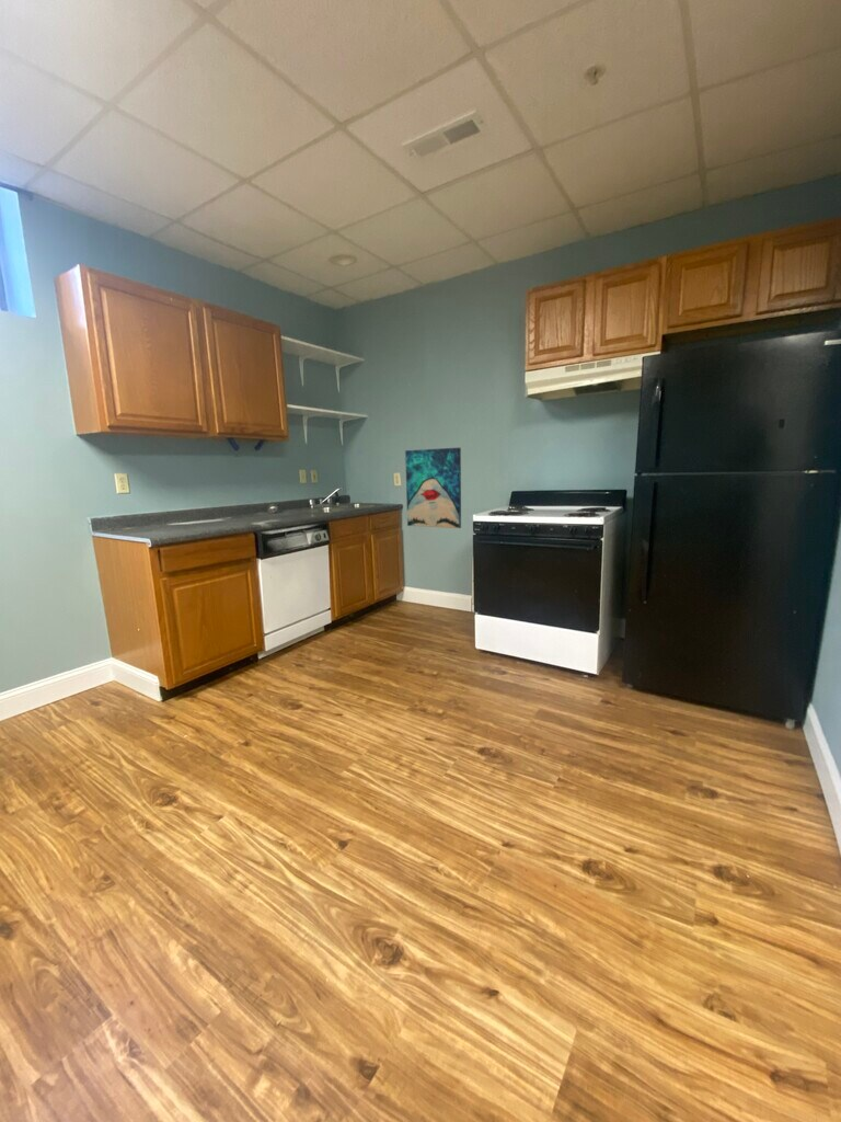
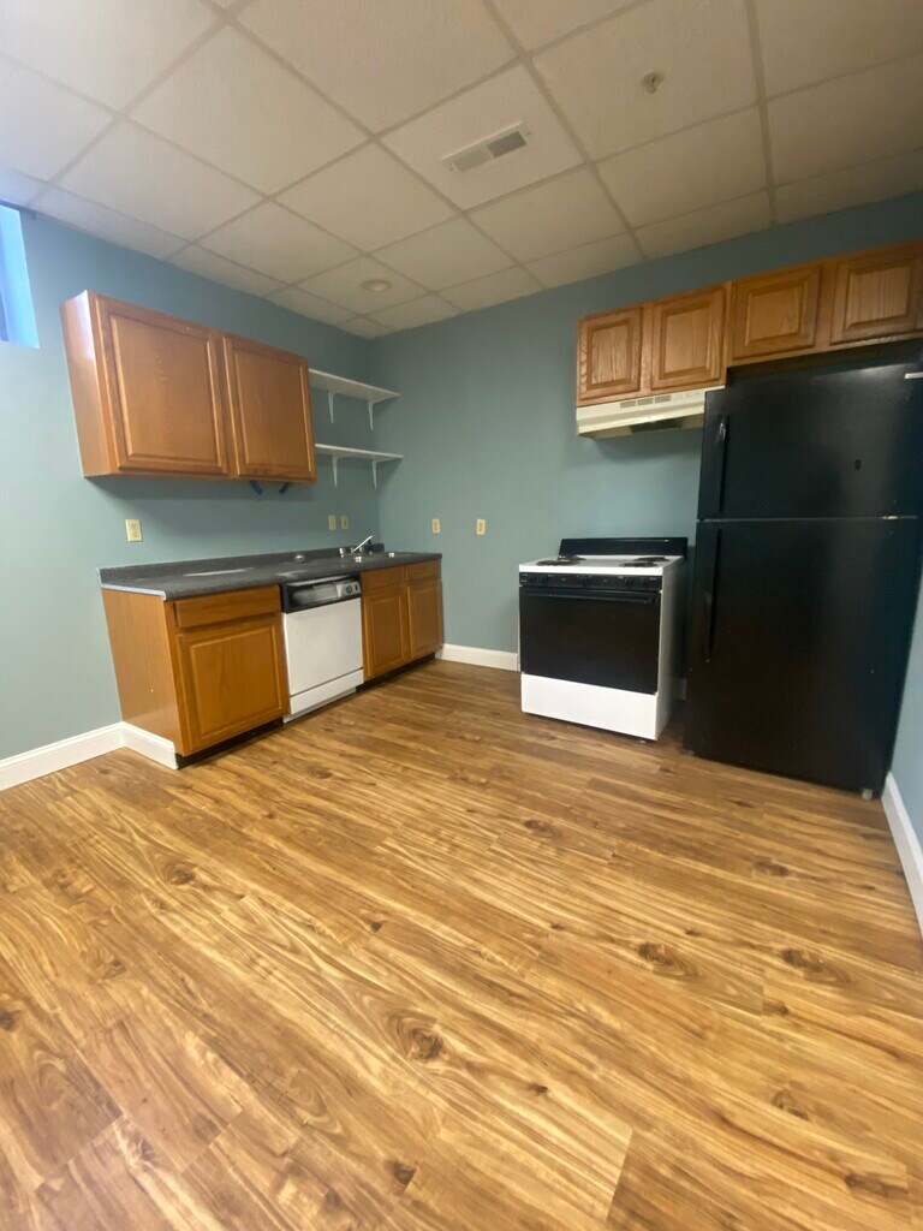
- wall art (433, 488)
